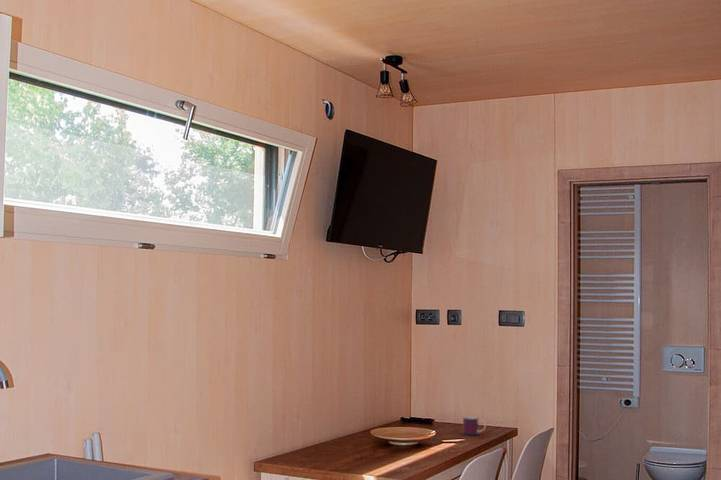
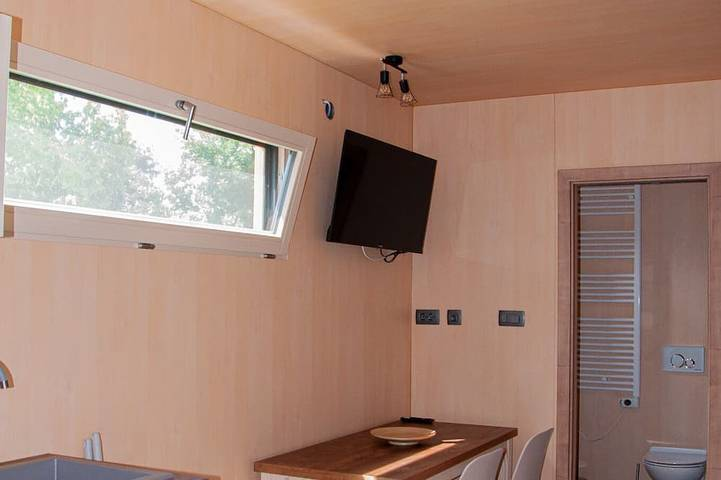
- mug (474, 426)
